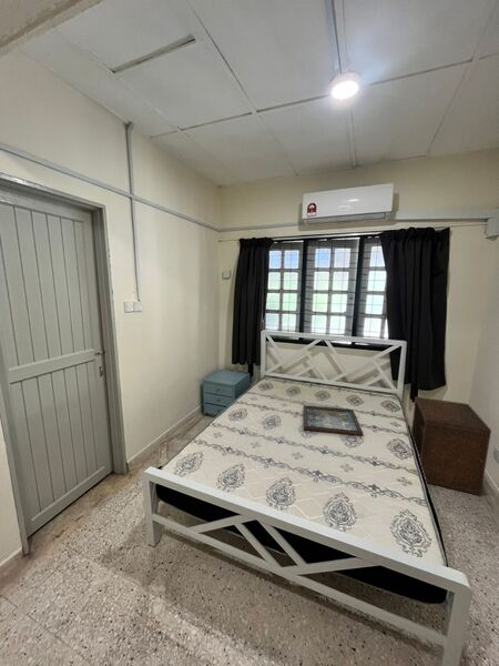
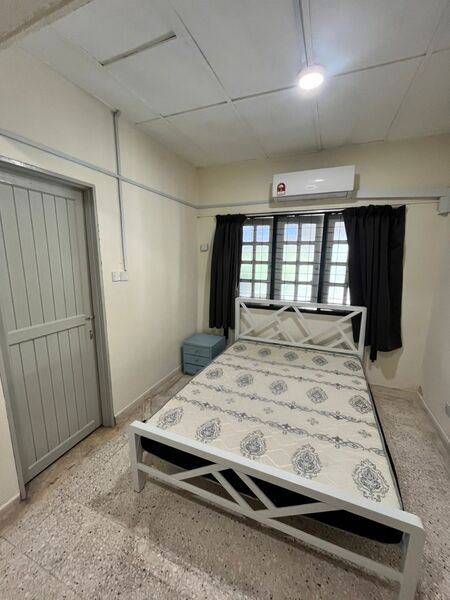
- decorative tray (329, 418)
- nightstand (444, 441)
